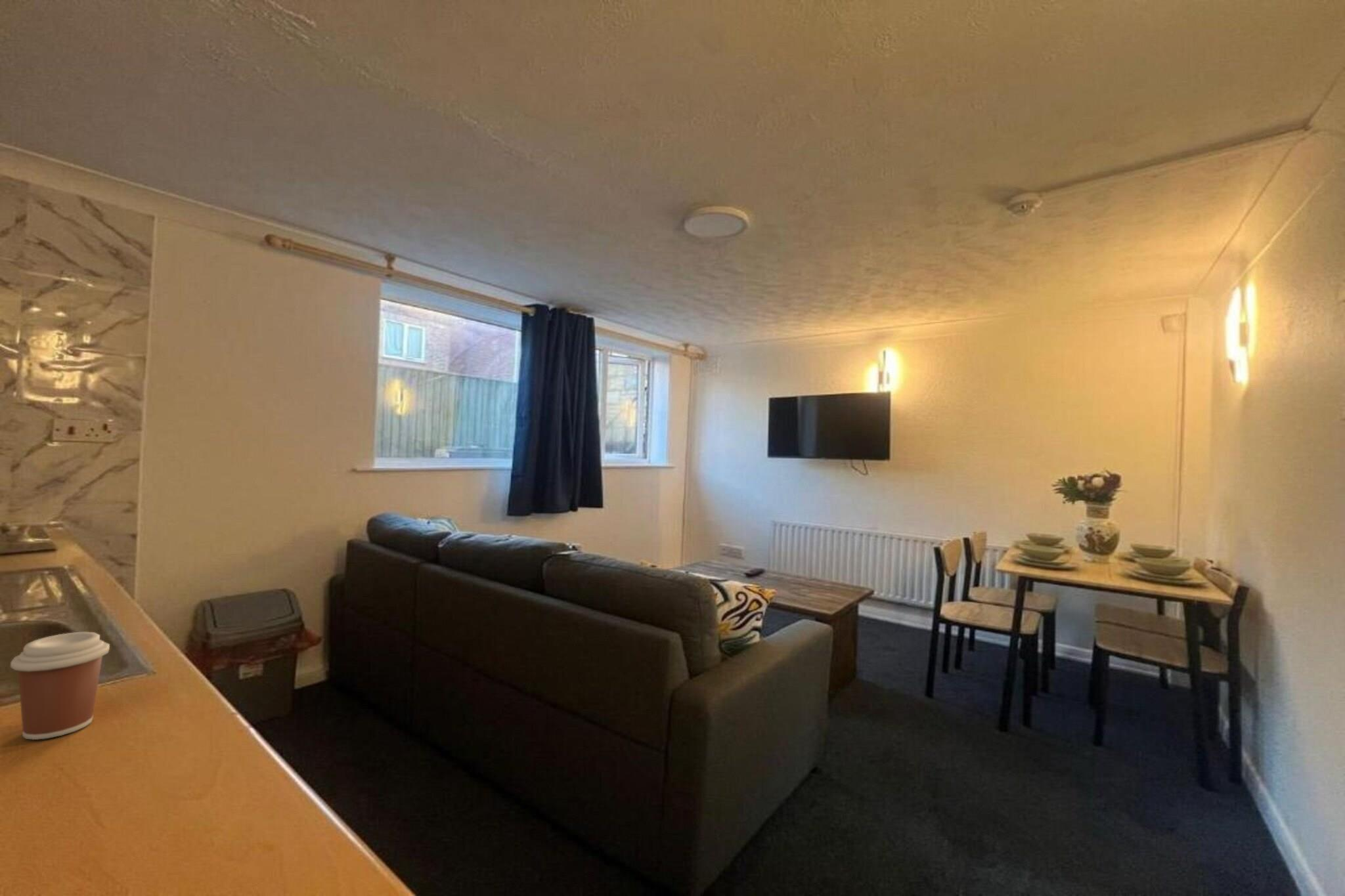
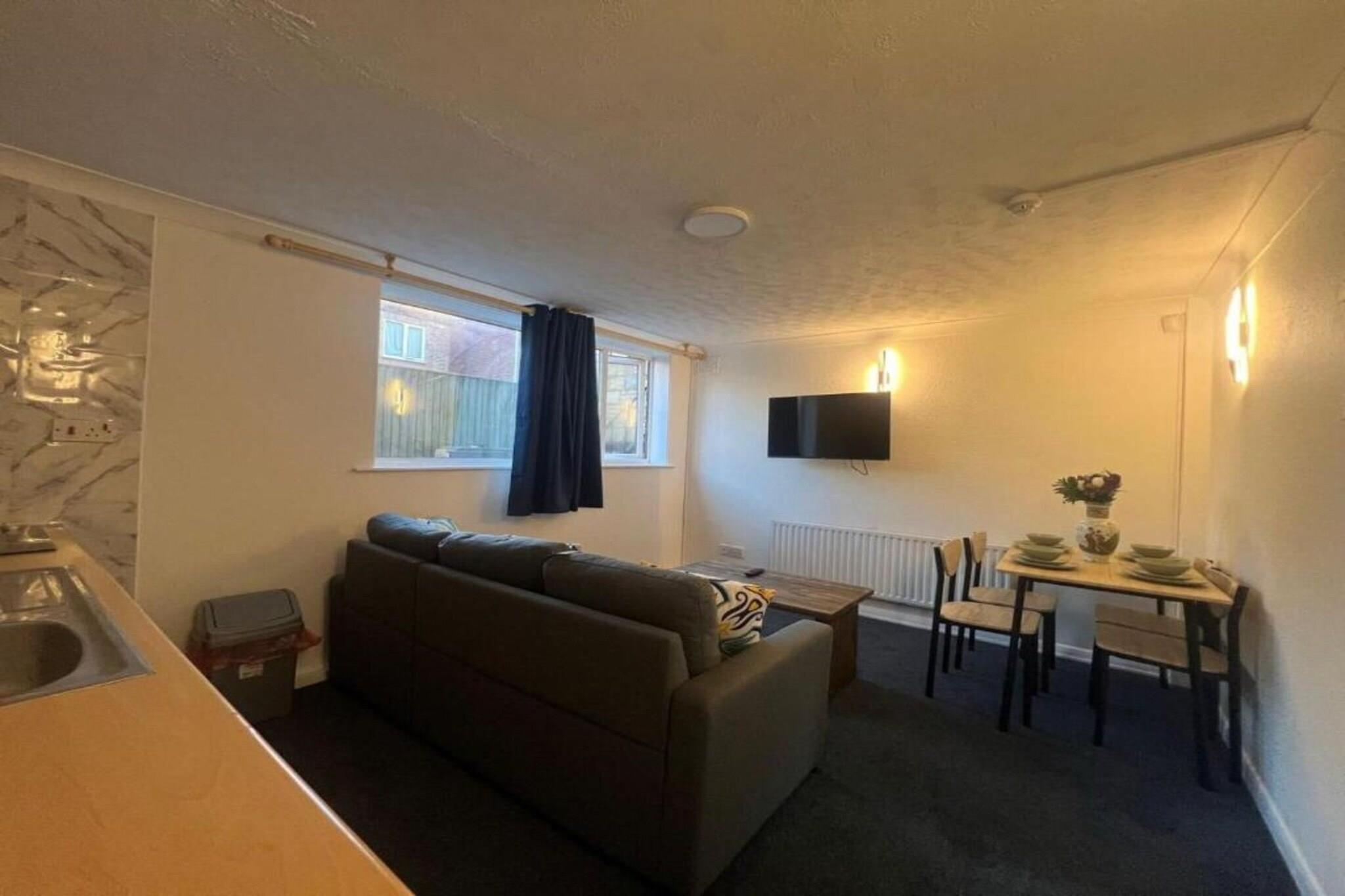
- coffee cup (60, 683)
